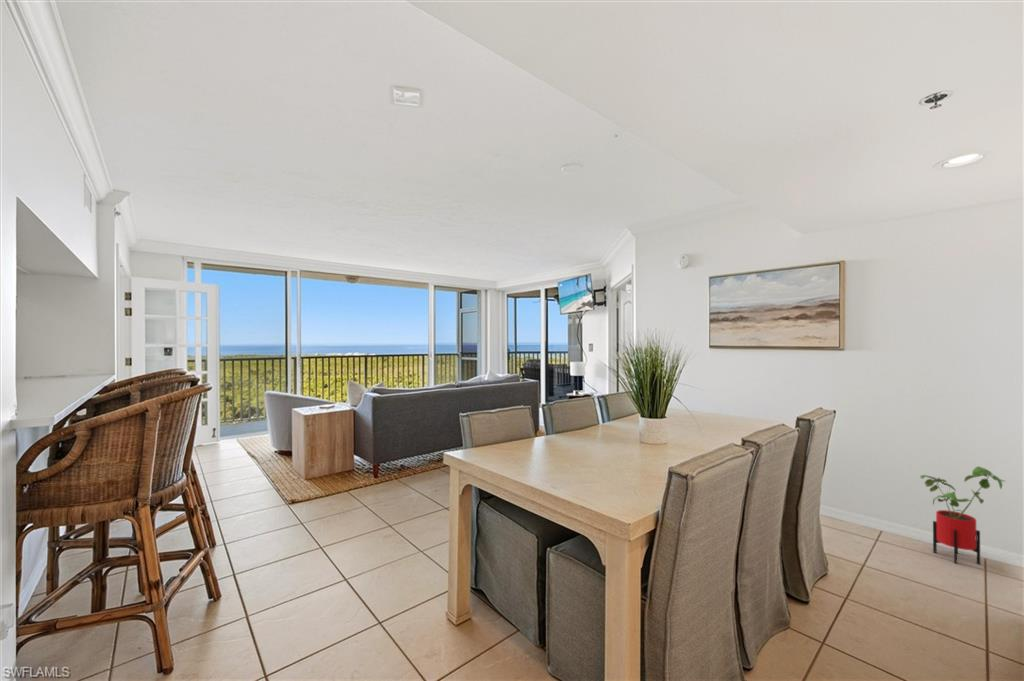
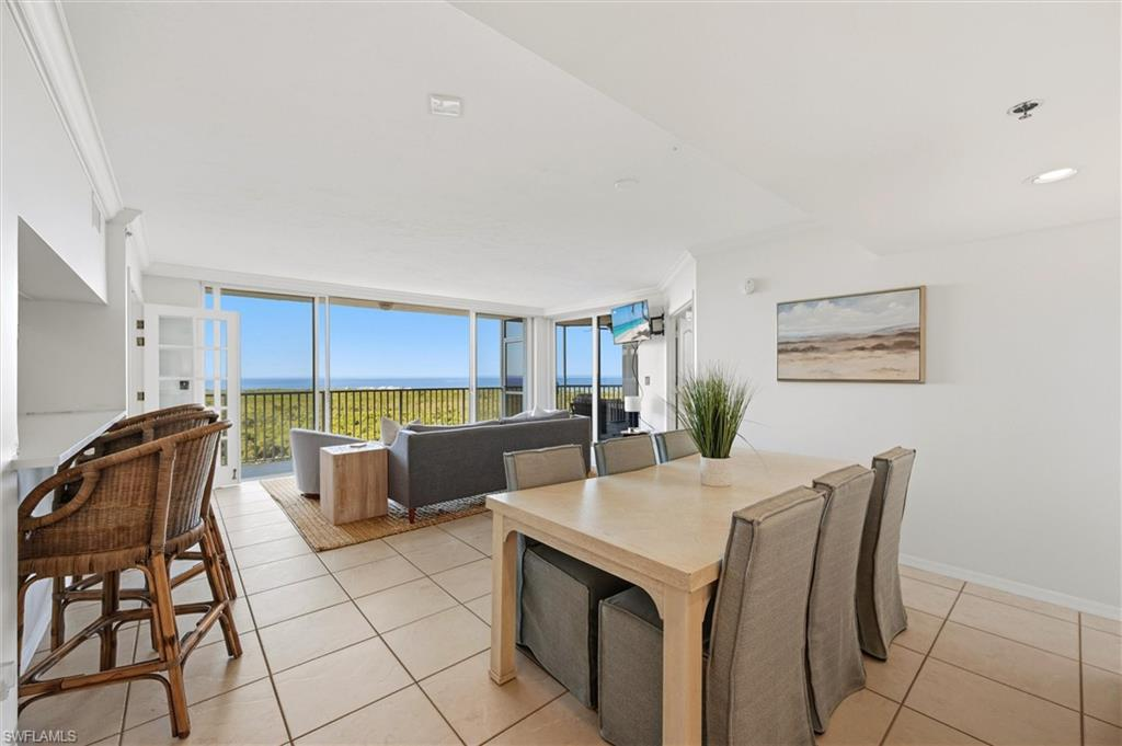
- house plant (961, 511)
